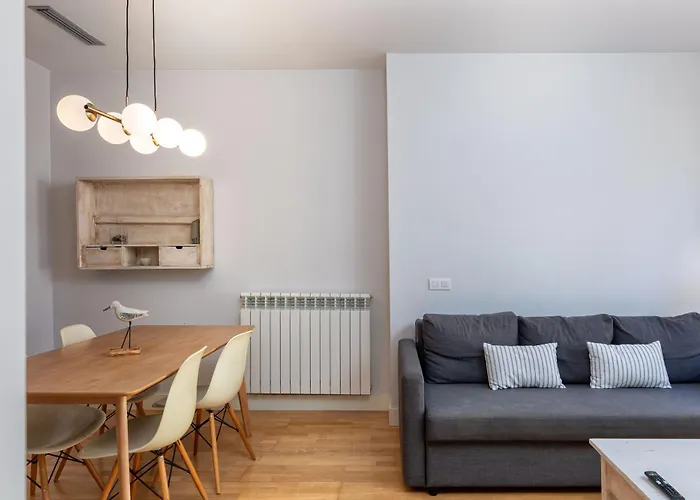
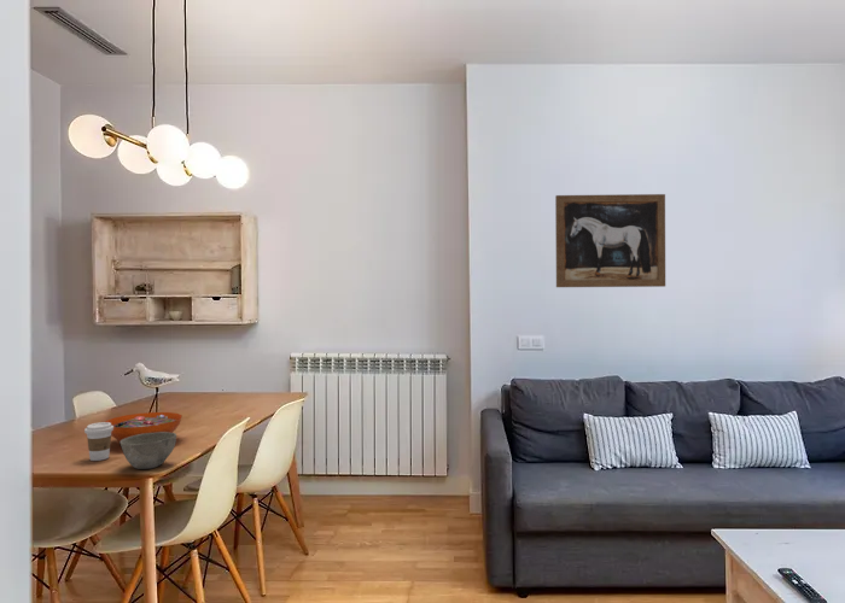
+ bowl (148, 450)
+ coffee cup (99, 441)
+ decorative bowl (144, 431)
+ wall art (610, 240)
